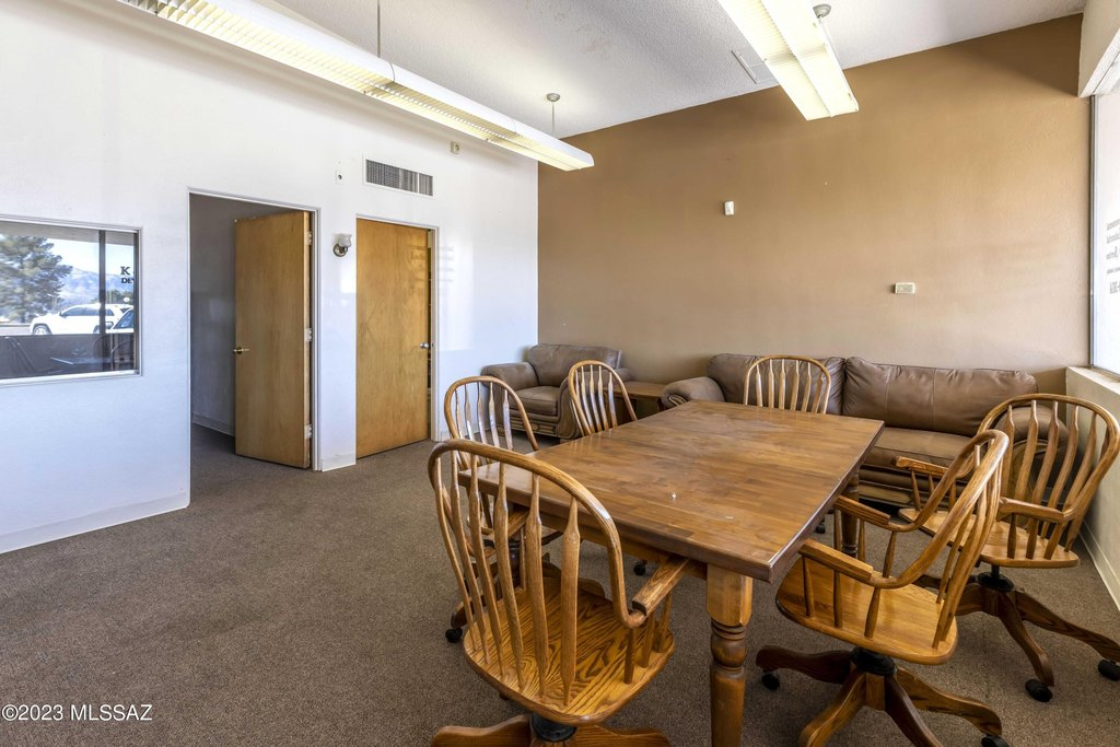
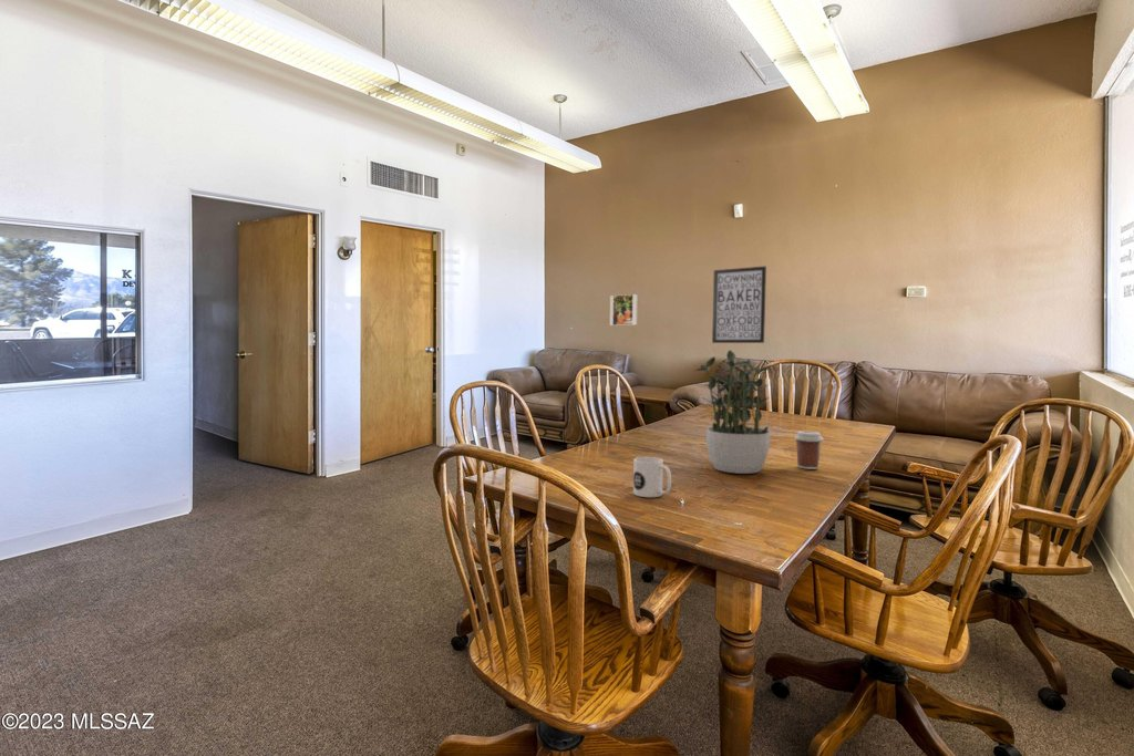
+ wall art (738, 305)
+ potted plant (733, 408)
+ mug (652, 477)
+ coffee cup (807, 449)
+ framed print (622, 310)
